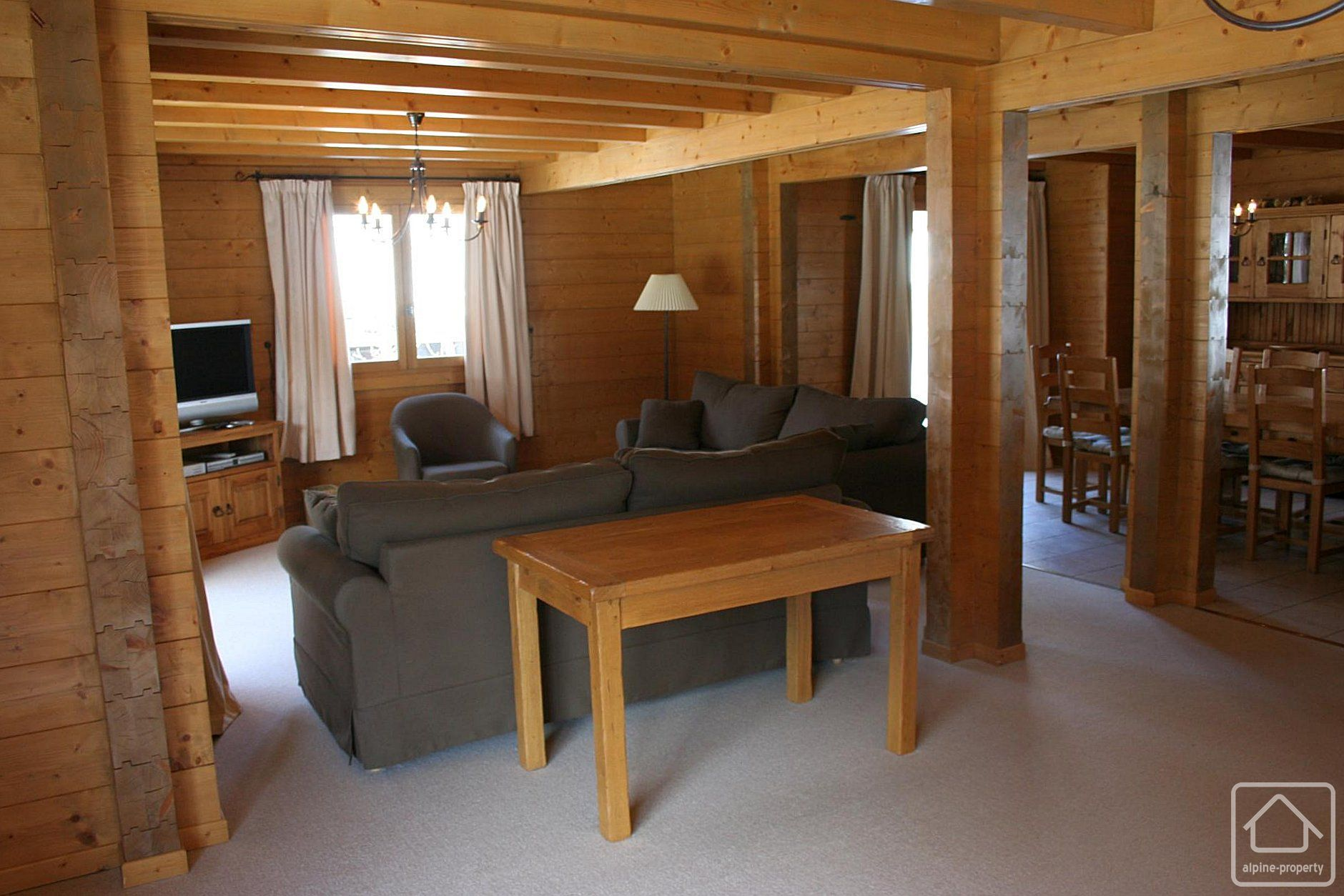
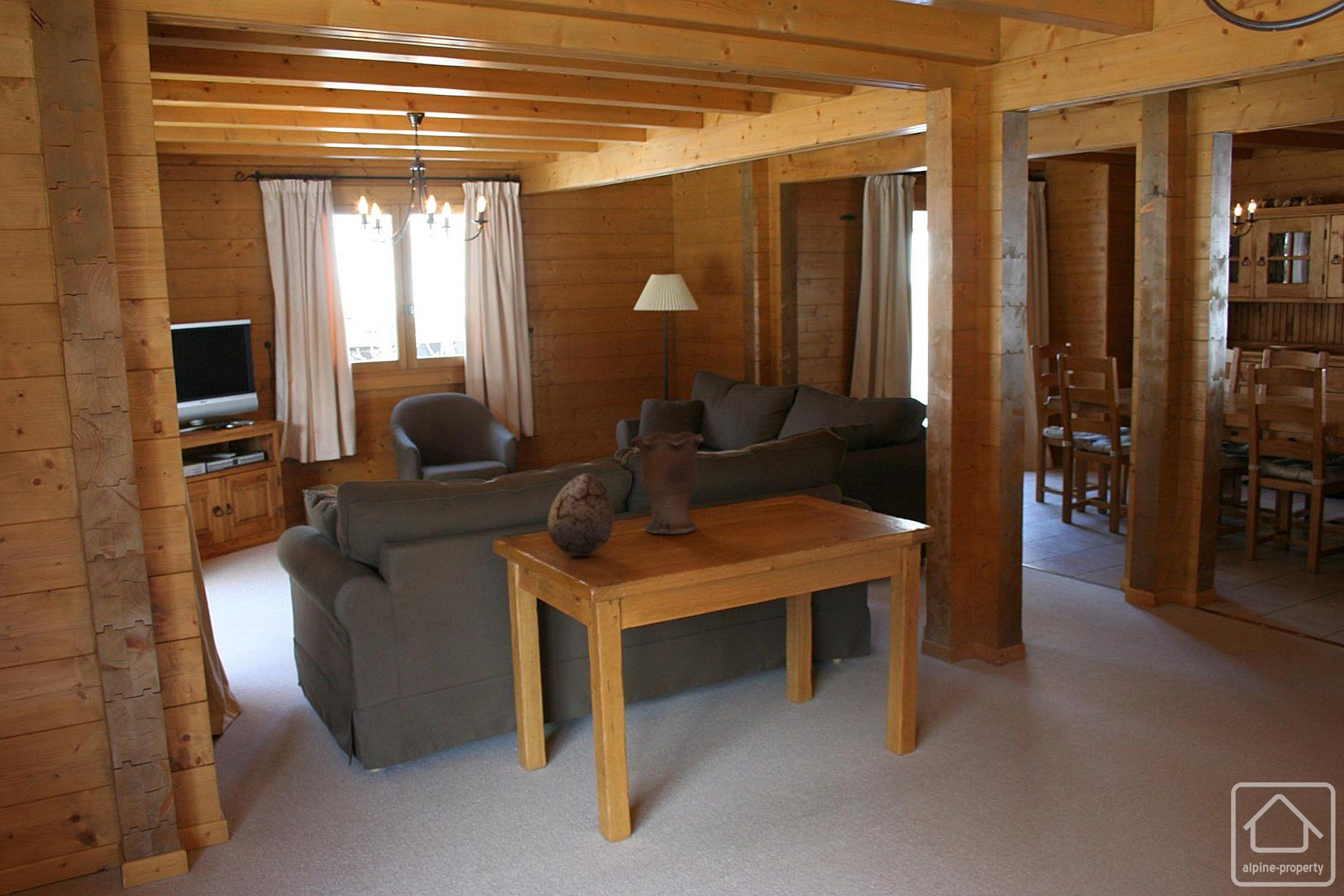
+ decorative egg (580, 515)
+ vase (671, 482)
